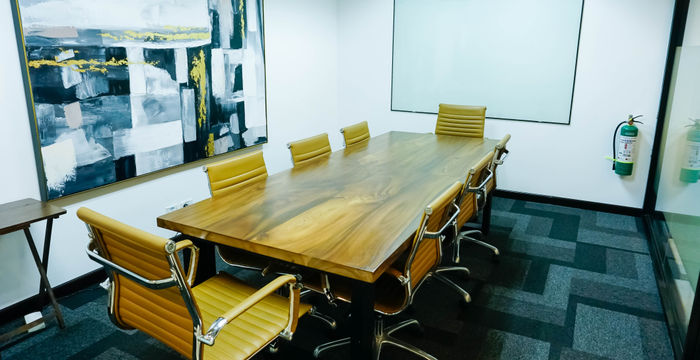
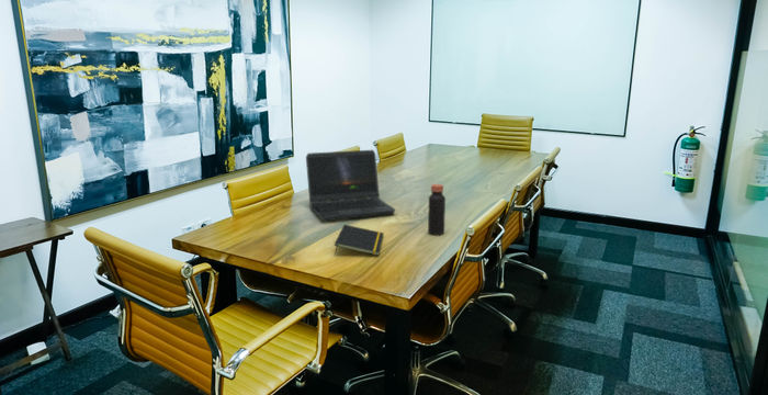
+ notepad (360, 238)
+ laptop computer (350, 183)
+ bottle (437, 208)
